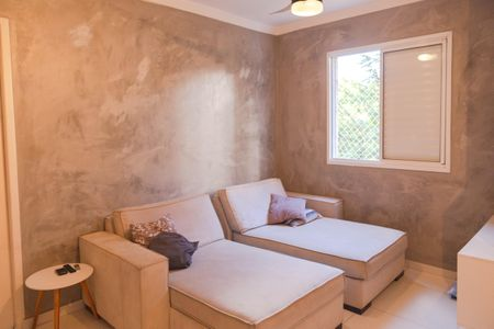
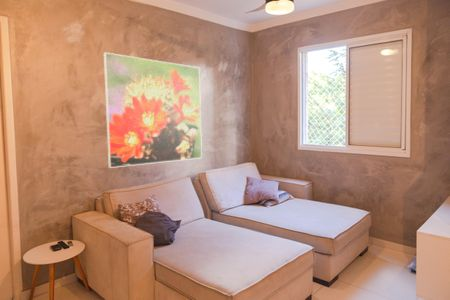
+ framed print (158, 112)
